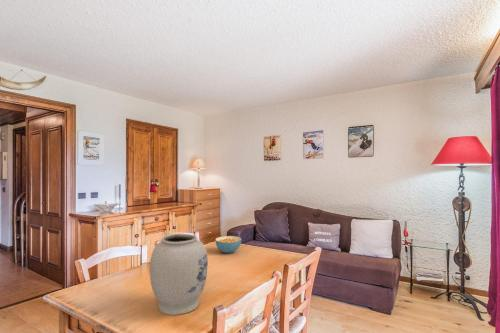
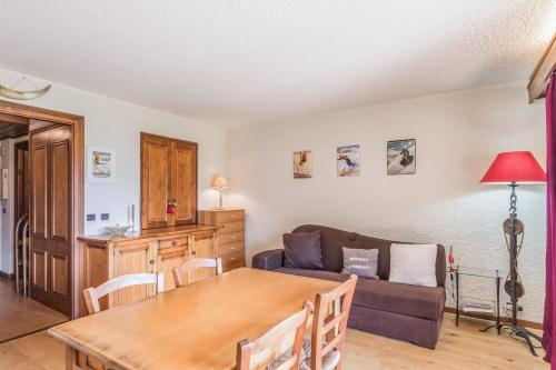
- vase (179, 271)
- cereal bowl (228, 245)
